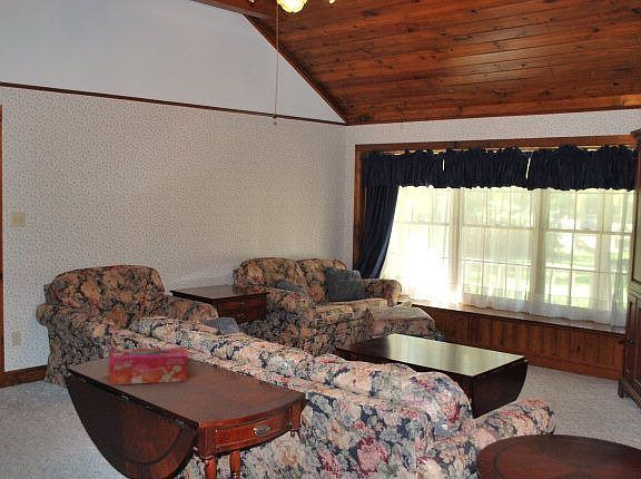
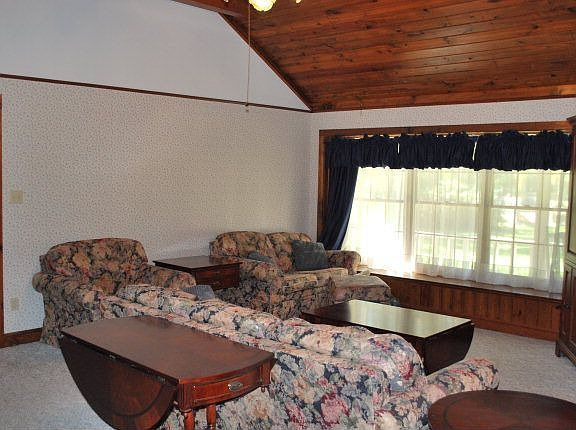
- tissue box (147, 365)
